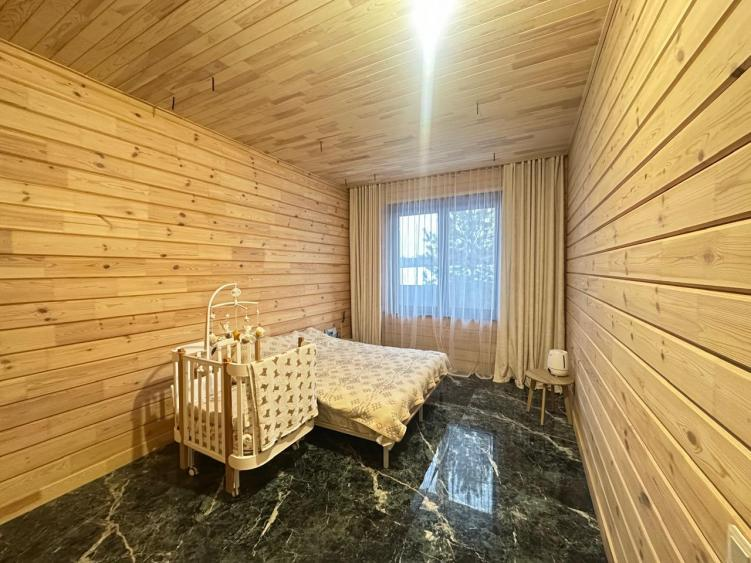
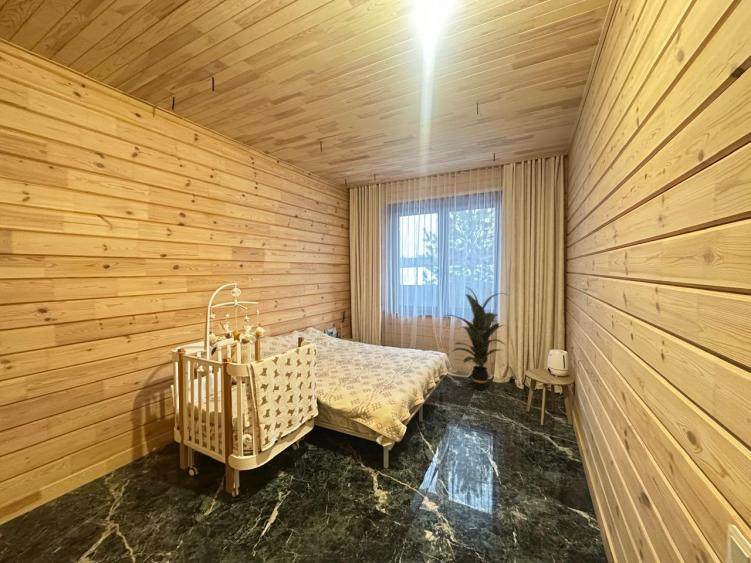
+ indoor plant (476, 337)
